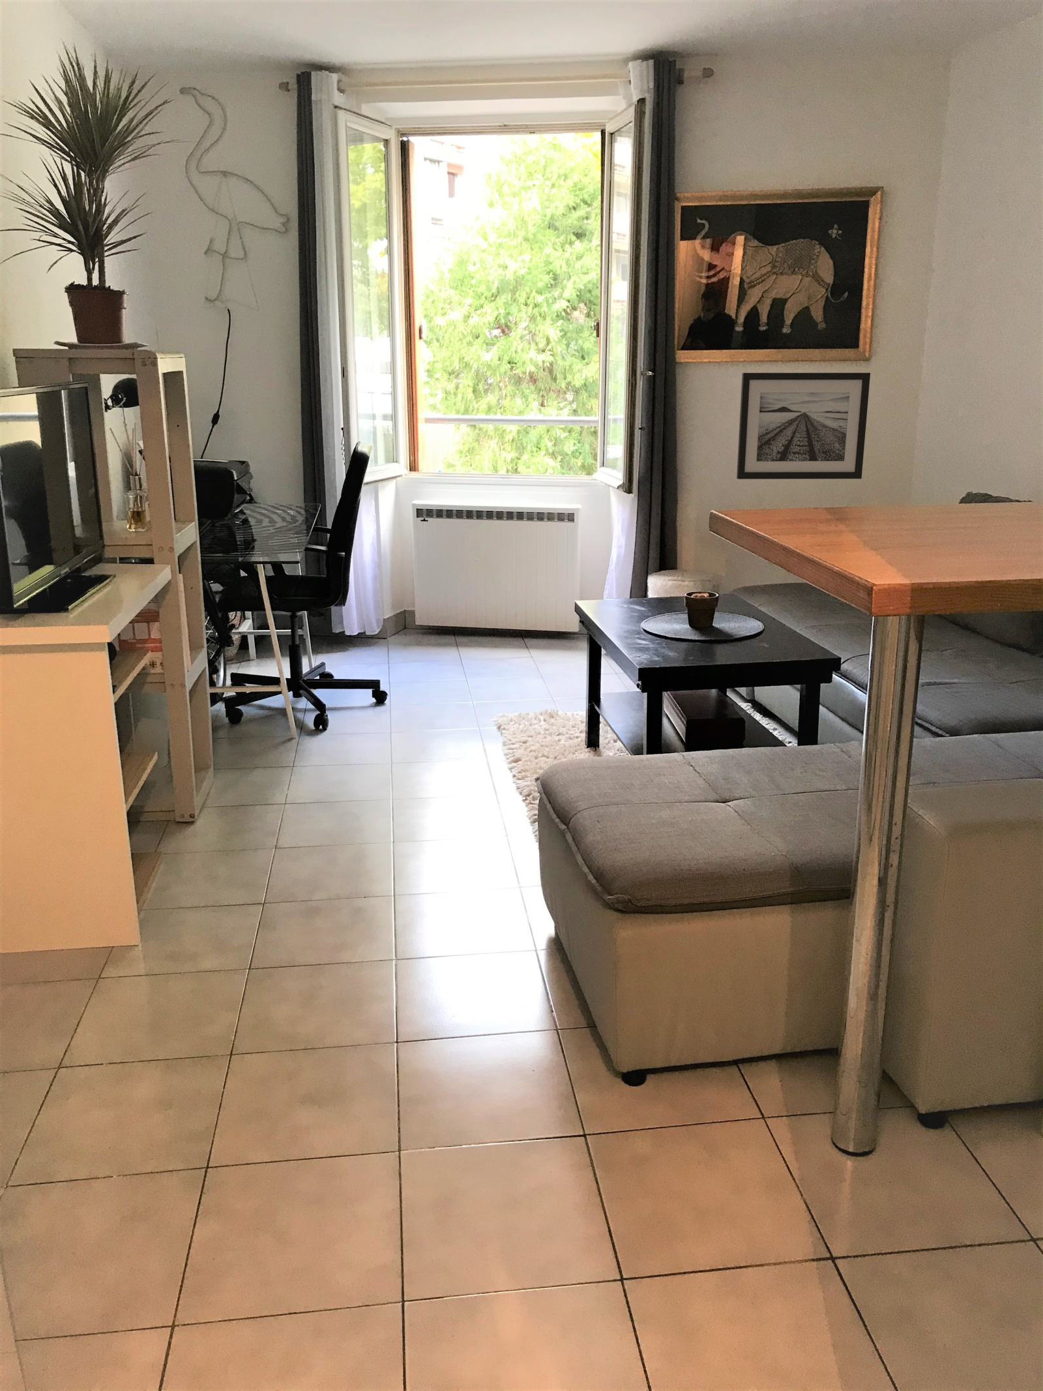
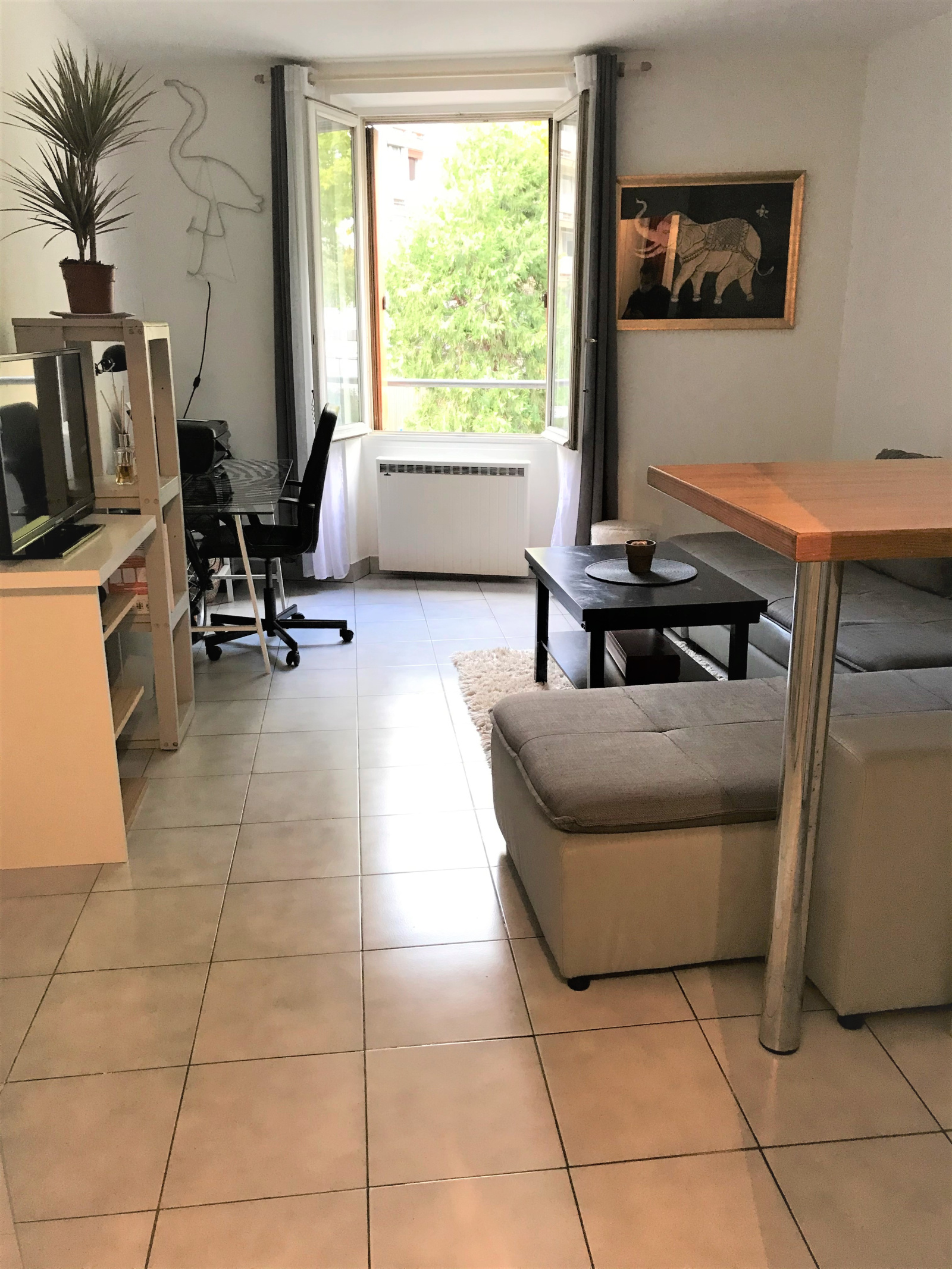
- wall art (802, 425)
